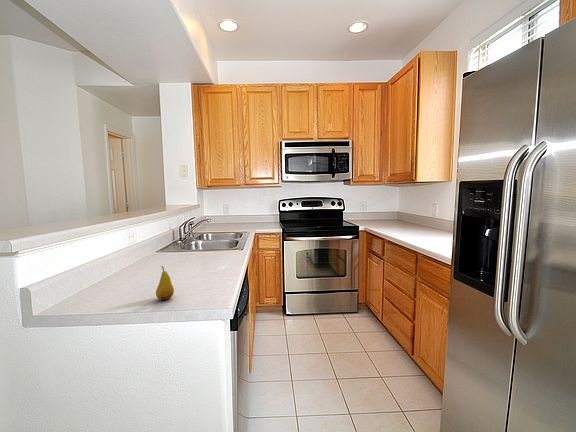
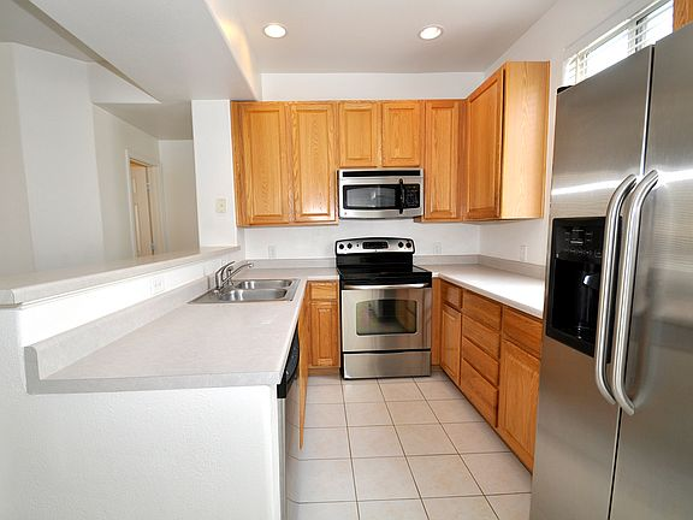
- fruit (164, 282)
